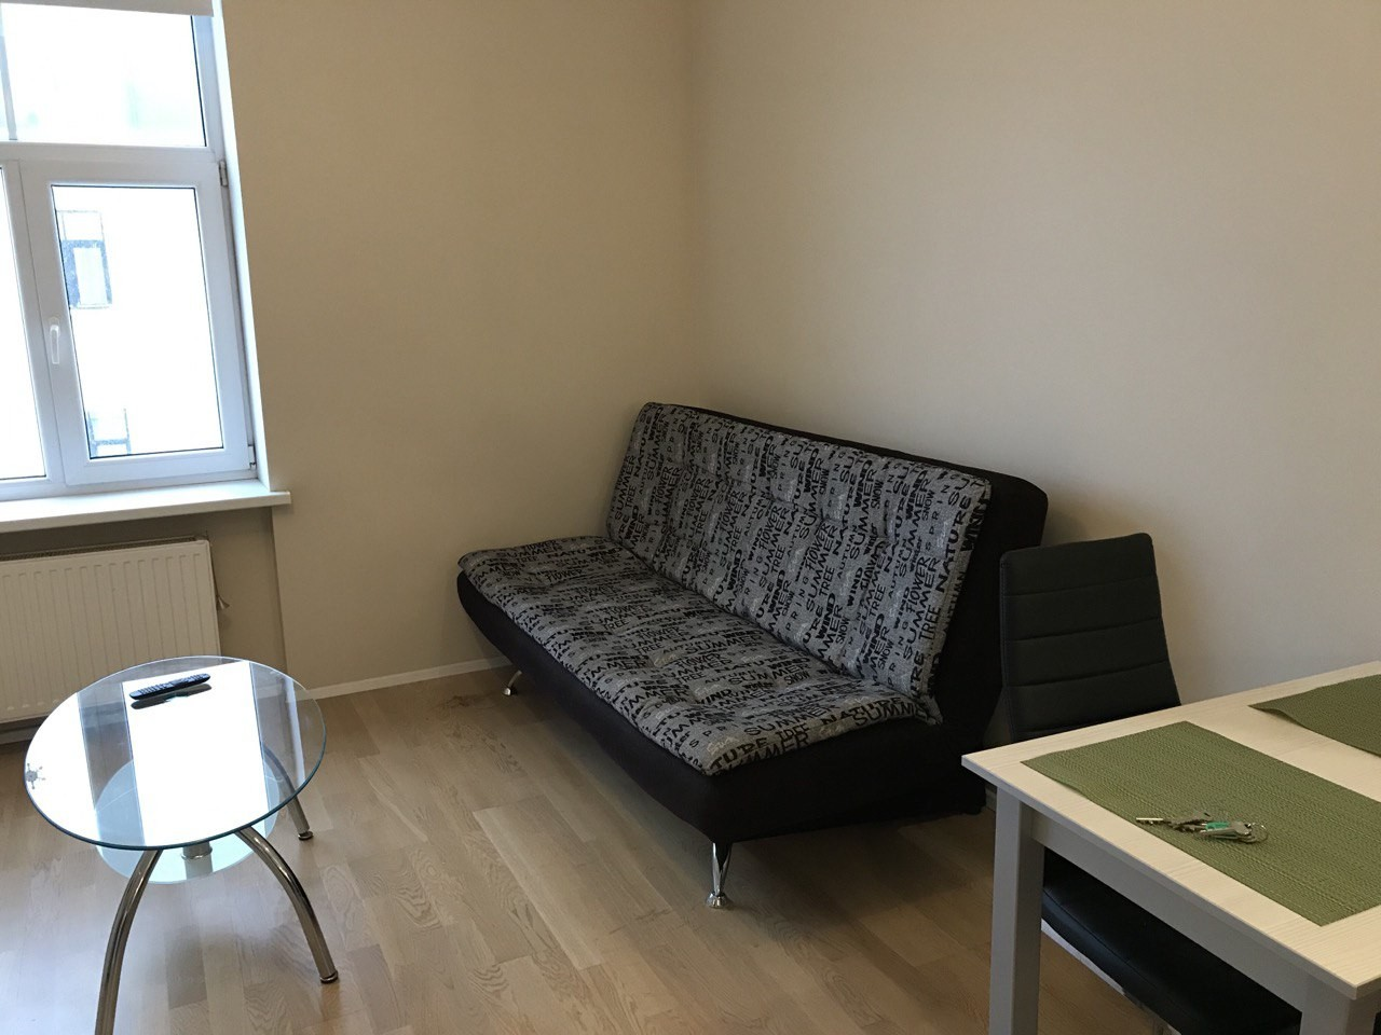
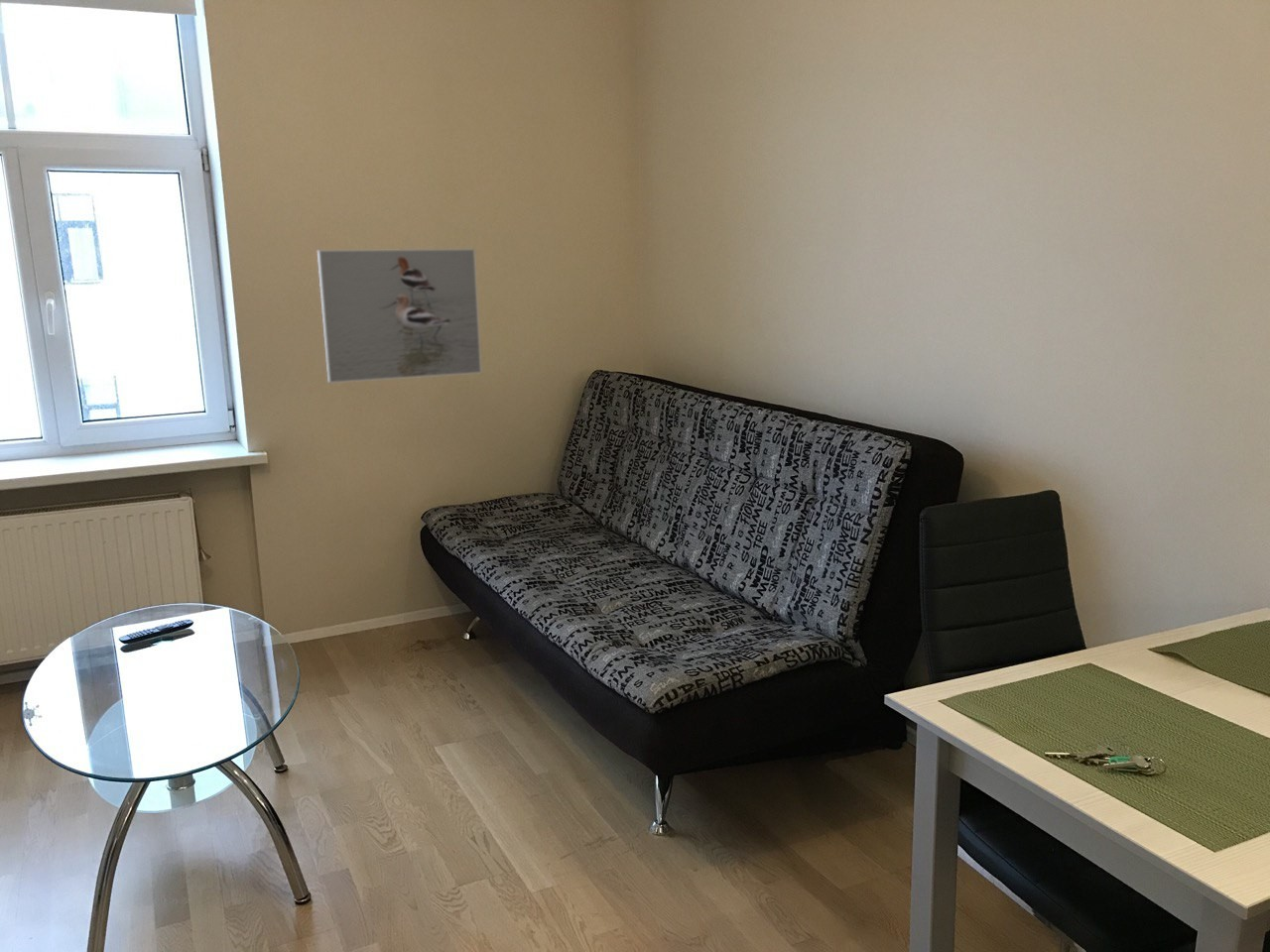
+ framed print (402, 313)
